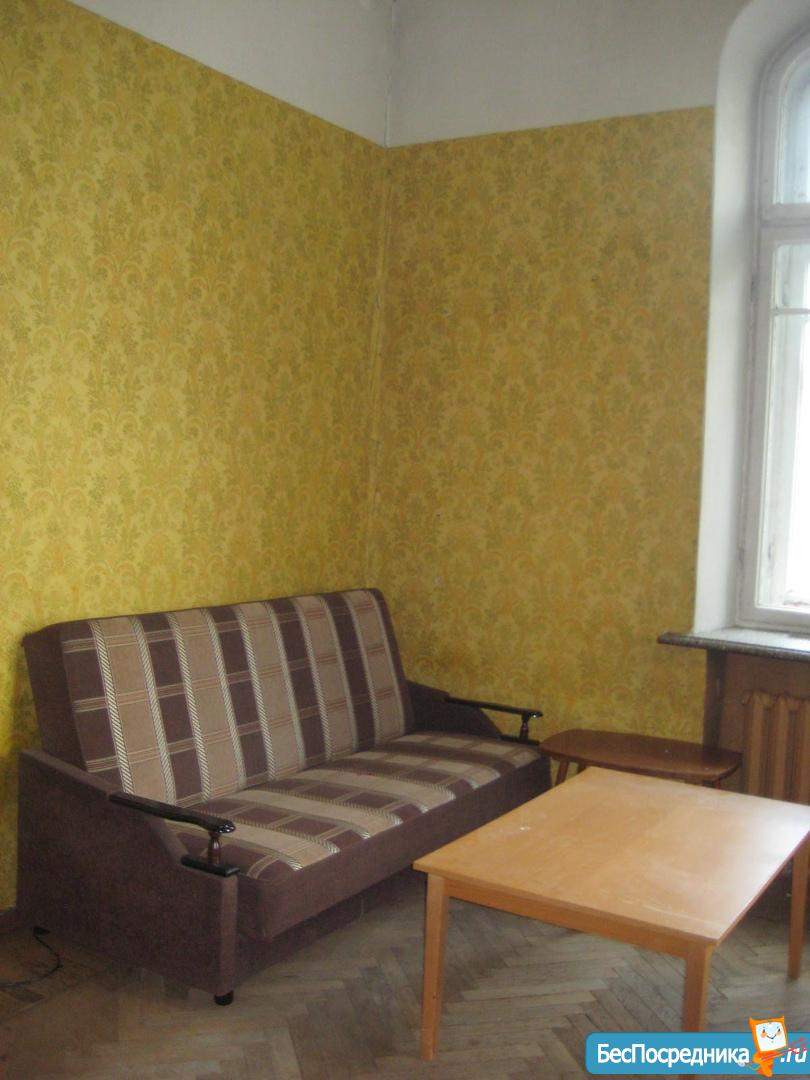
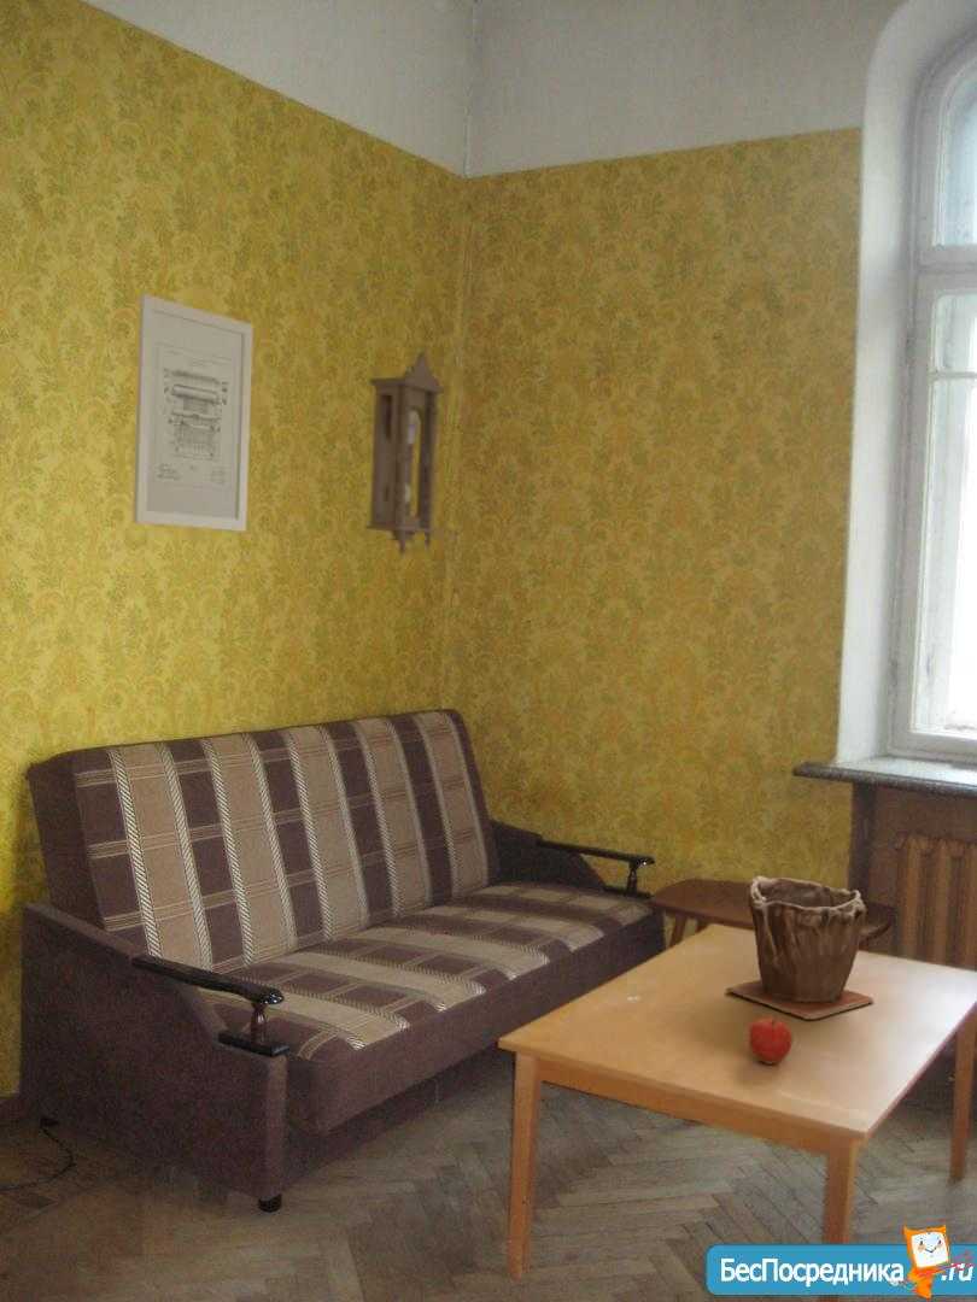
+ plant pot (802, 942)
+ pendulum clock (405, 453)
+ wall art (195, 418)
+ fruit (770, 1039)
